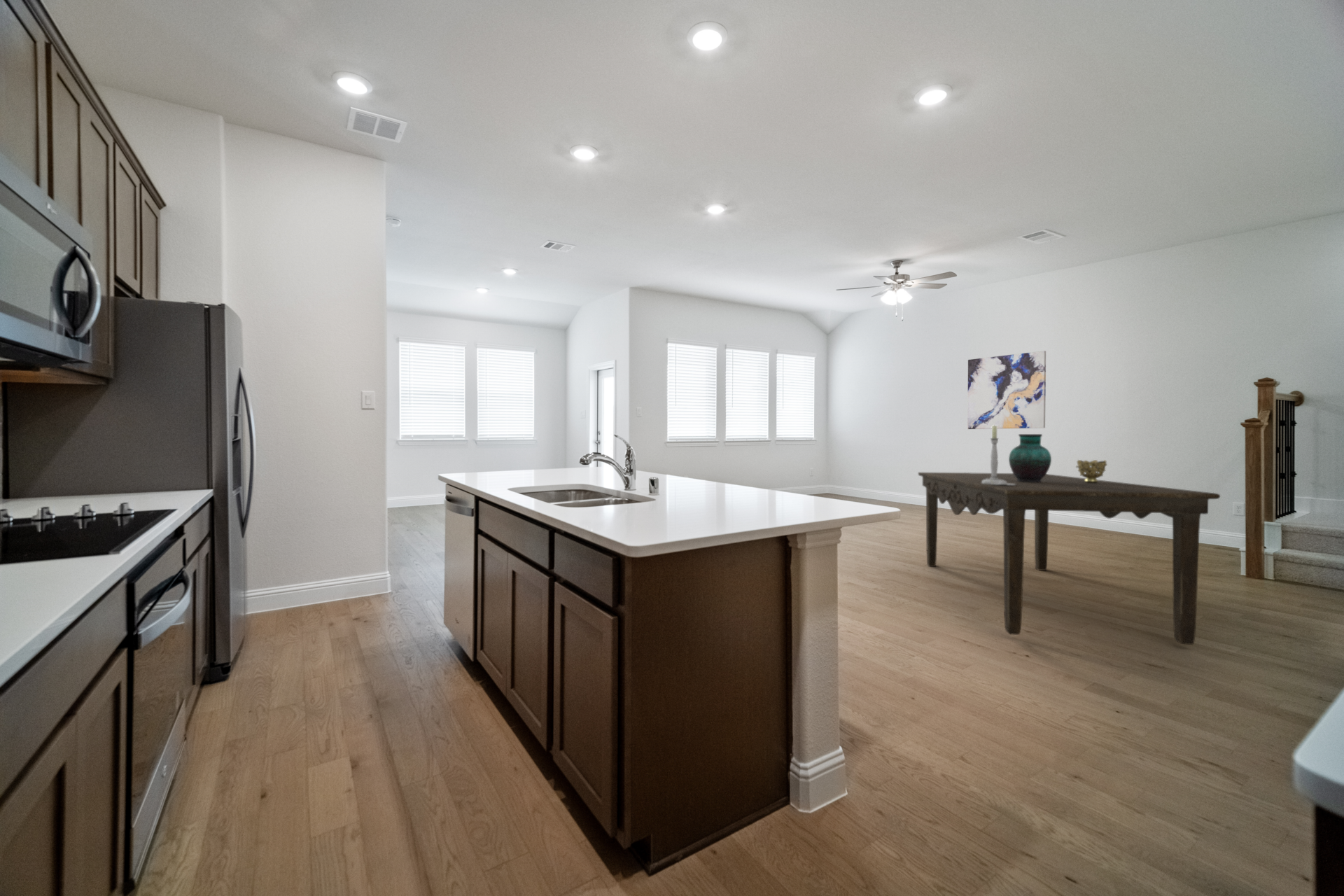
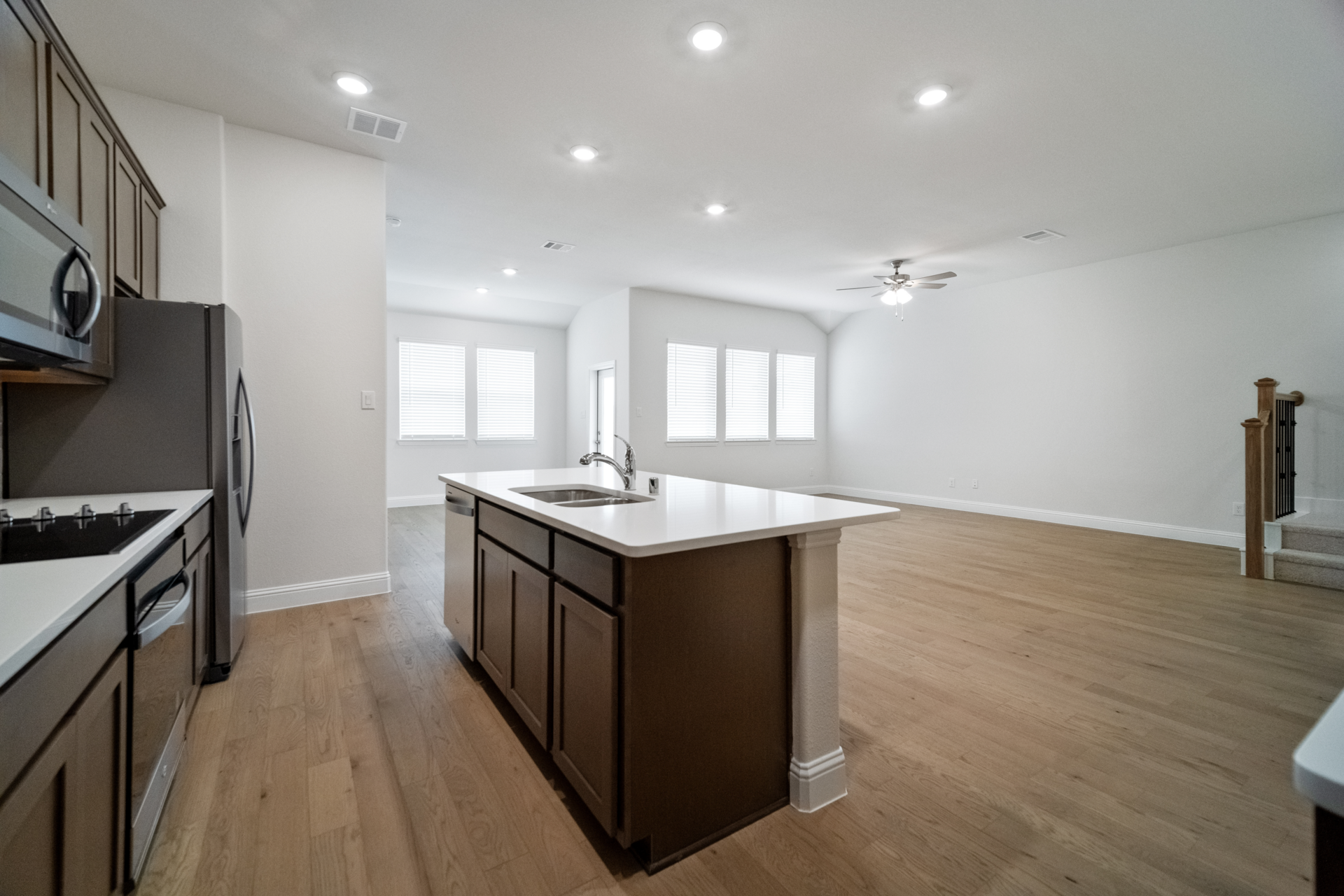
- candlestick (995, 454)
- dining table (1035, 538)
- wall art (1004, 392)
- decorative bowl (1091, 471)
- vase (1030, 457)
